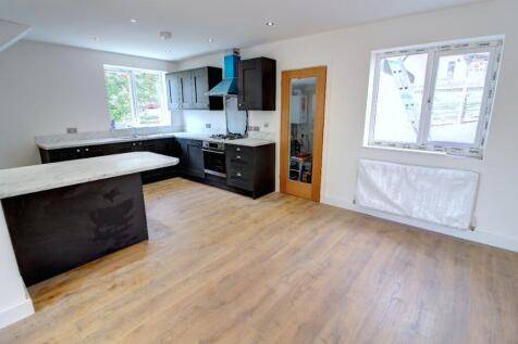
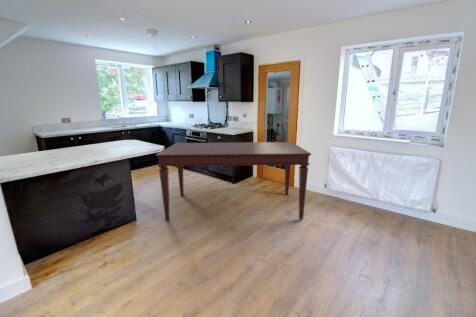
+ dining table (234, 164)
